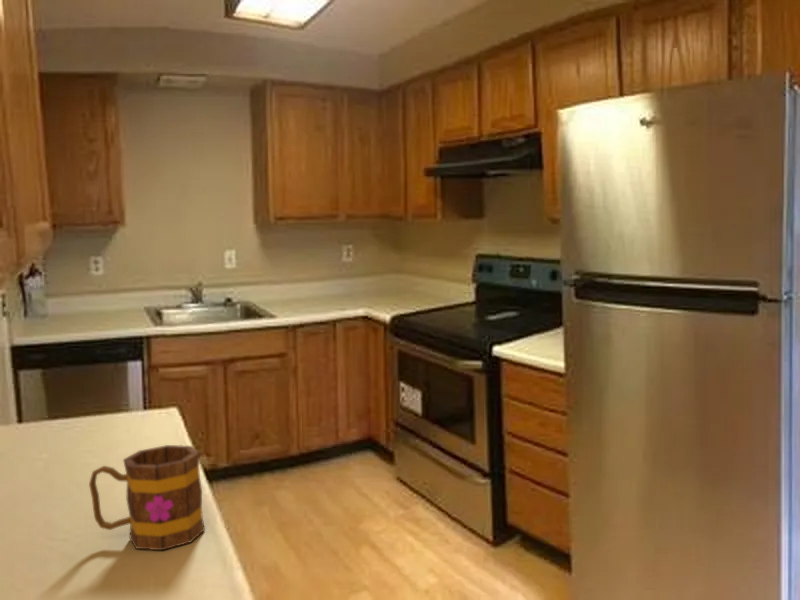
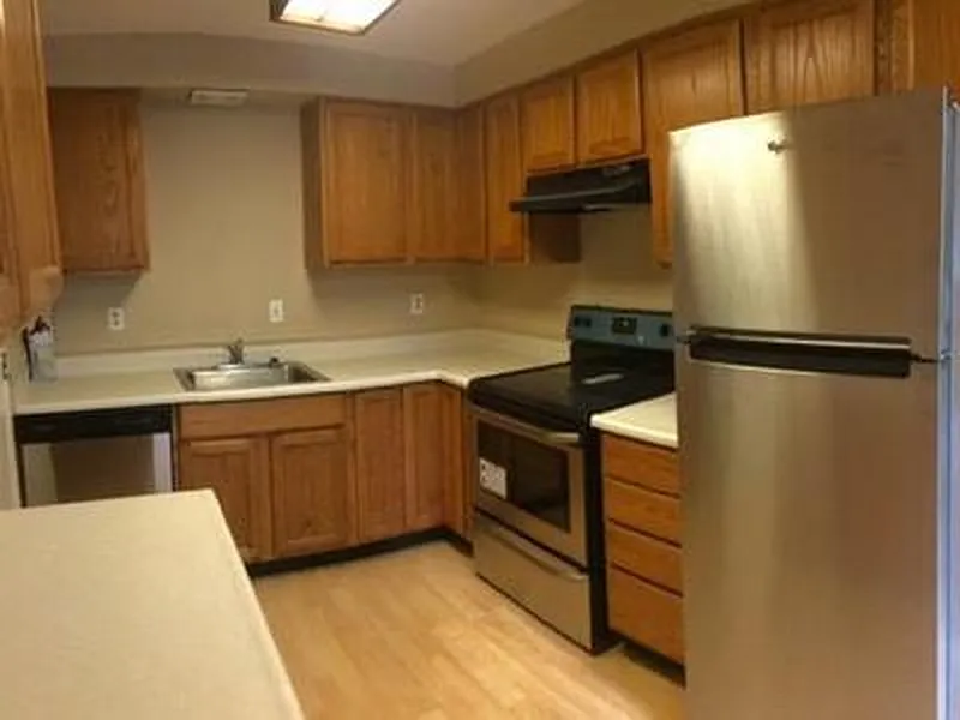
- mug (147, 496)
